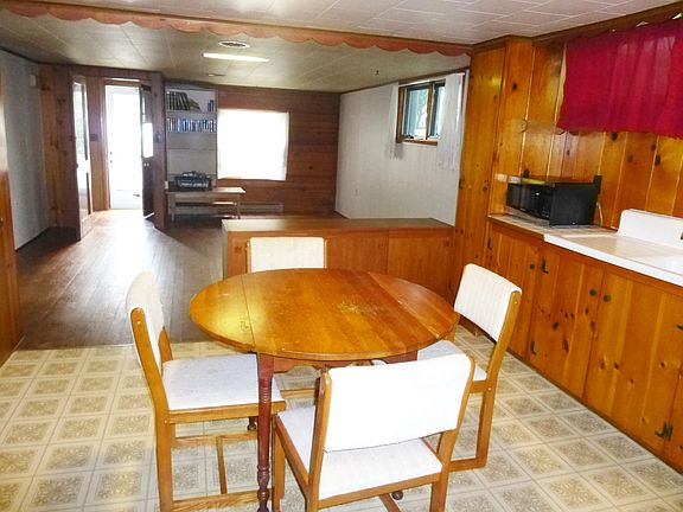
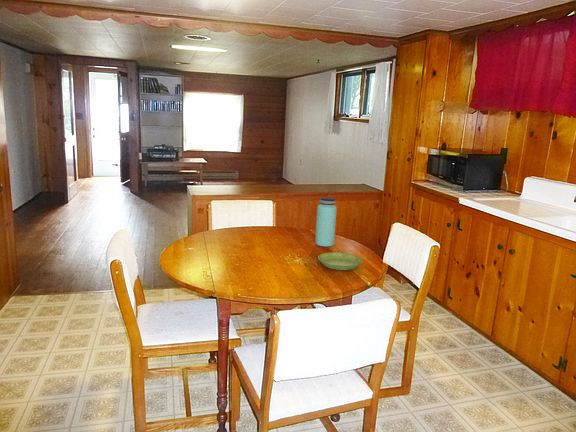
+ bottle (326, 221)
+ saucer (339, 261)
